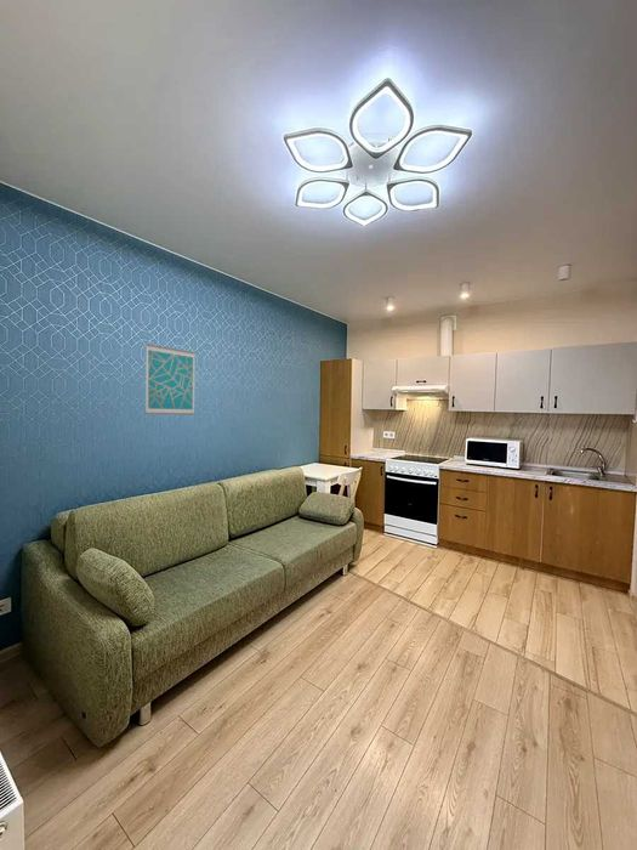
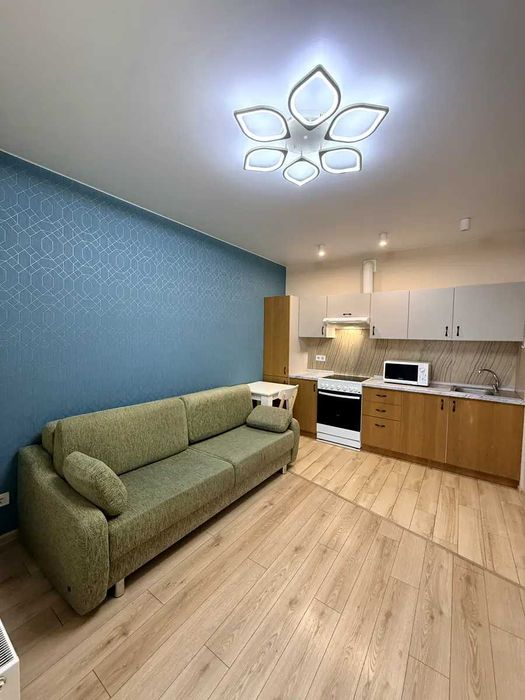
- wall art (171, 381)
